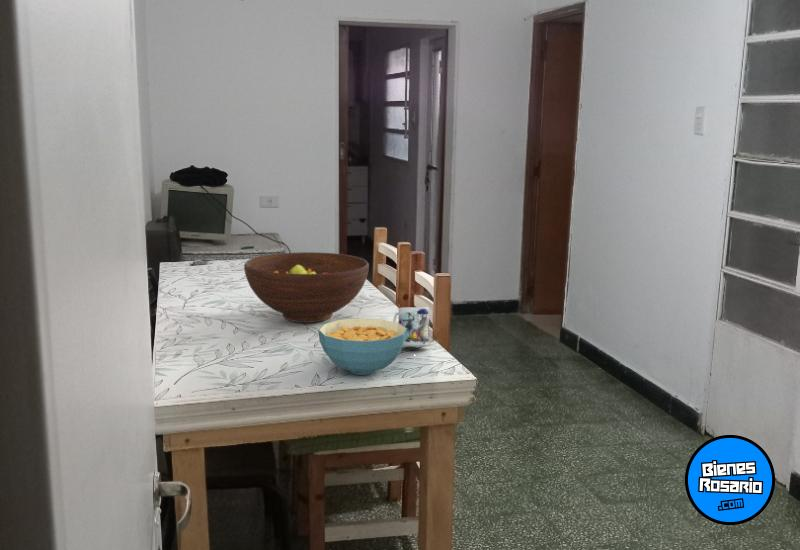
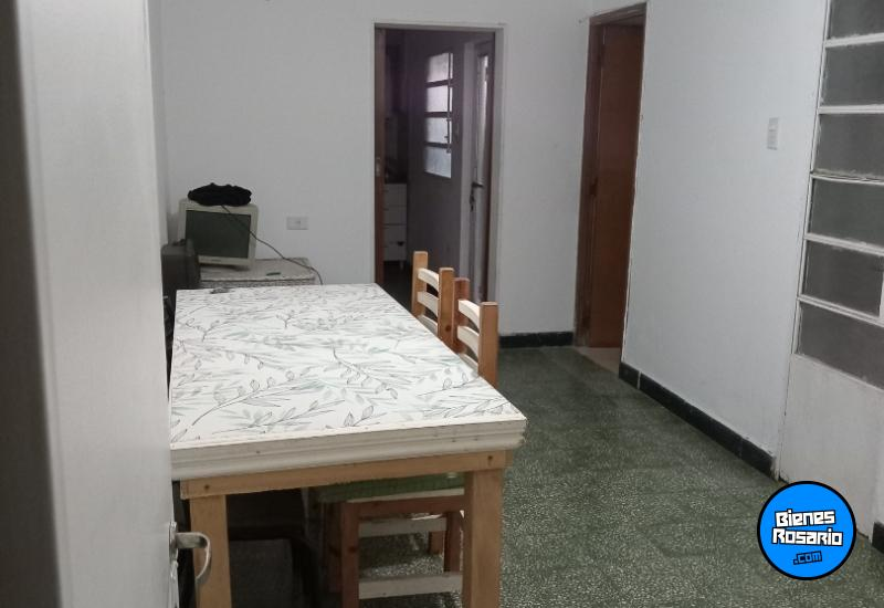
- cereal bowl (362, 350)
- fruit bowl (307, 290)
- mug (408, 326)
